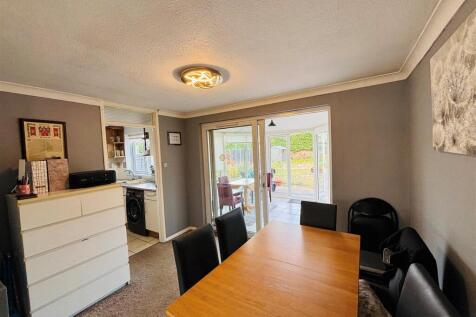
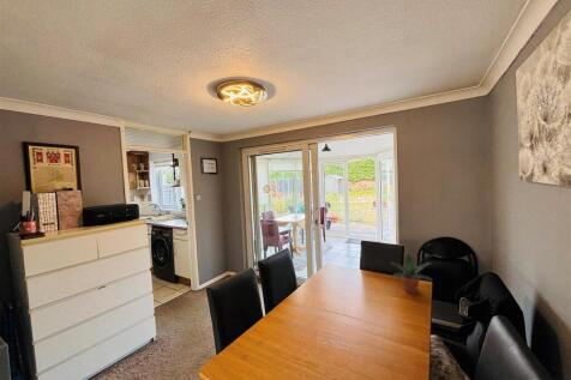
+ potted plant (410, 273)
